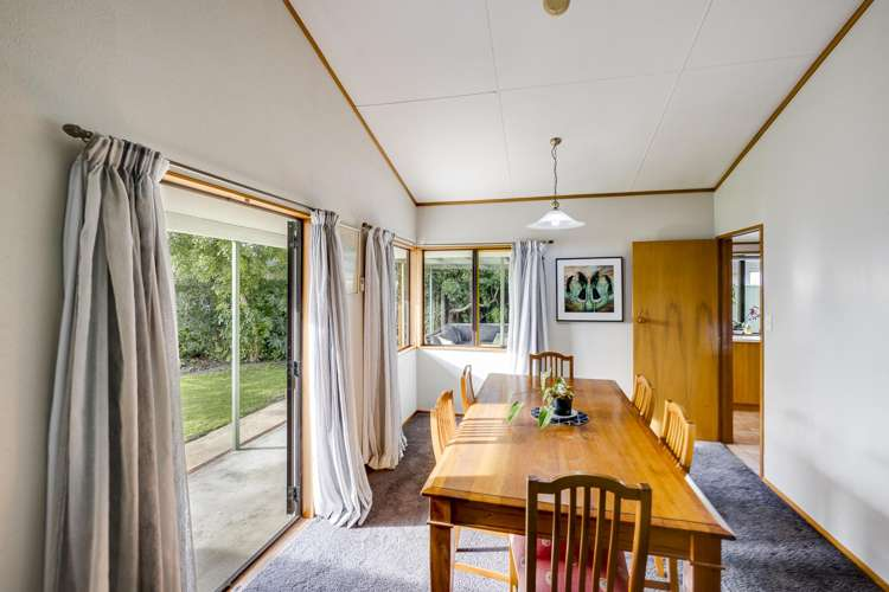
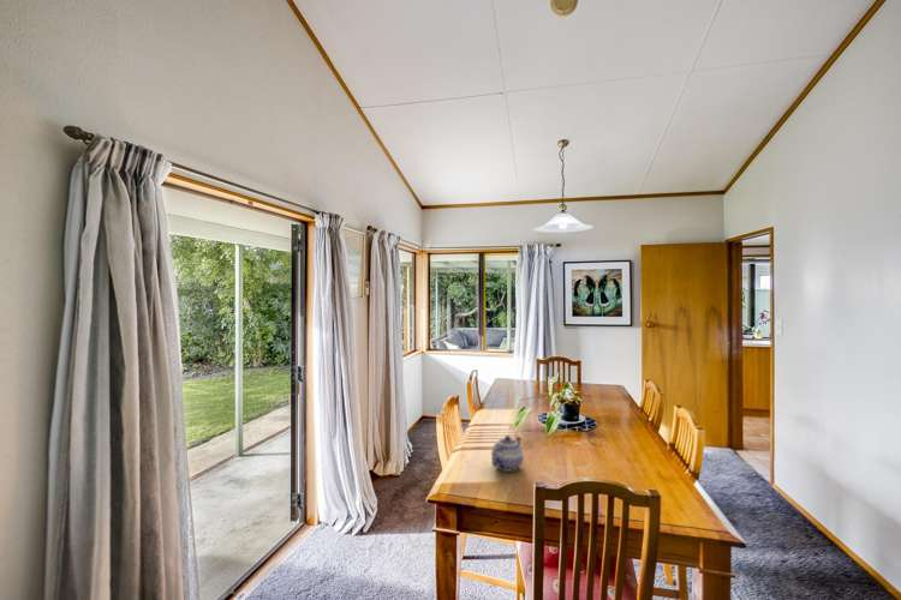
+ teapot (507, 451)
